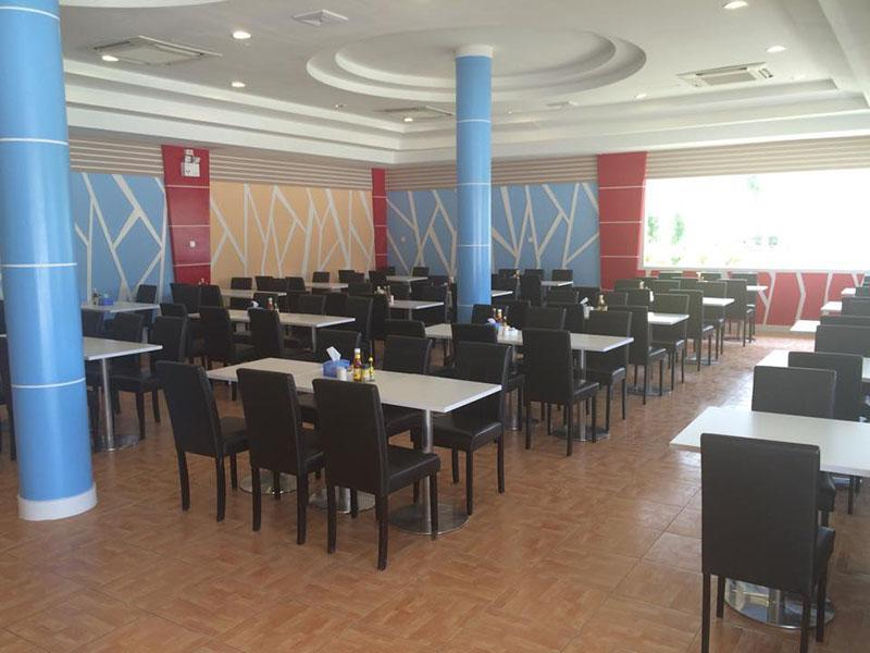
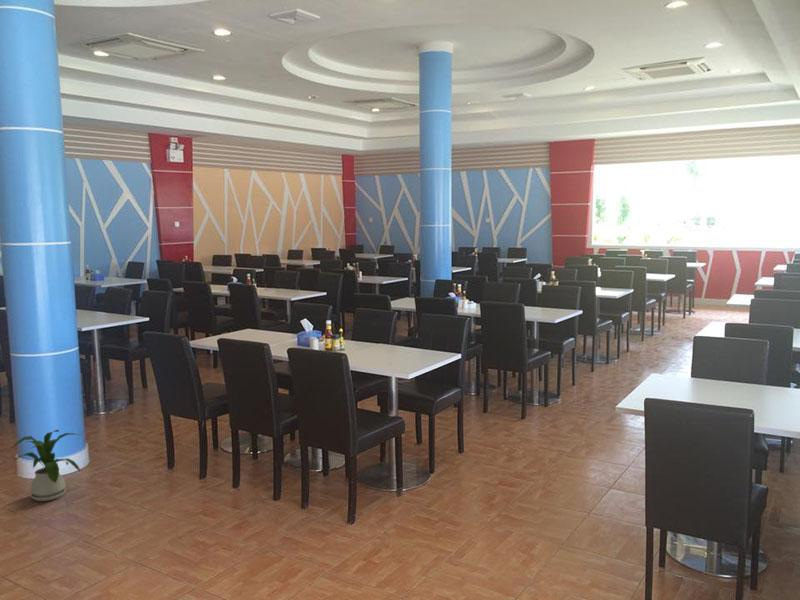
+ house plant (48, 459)
